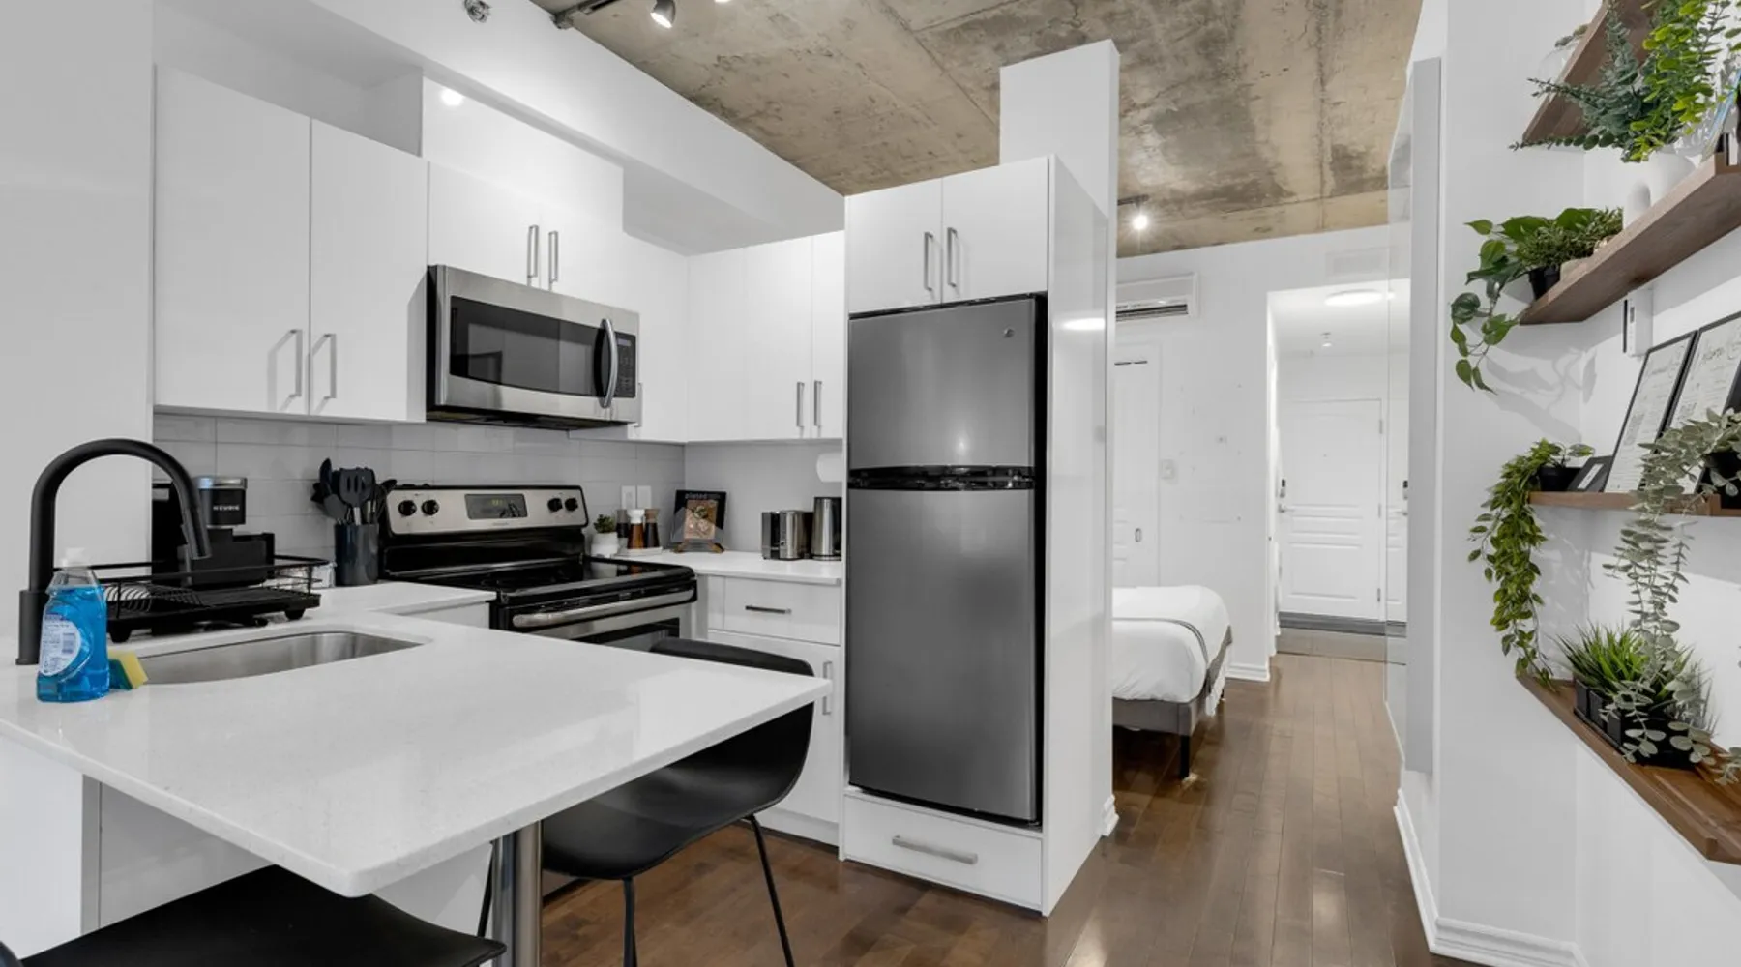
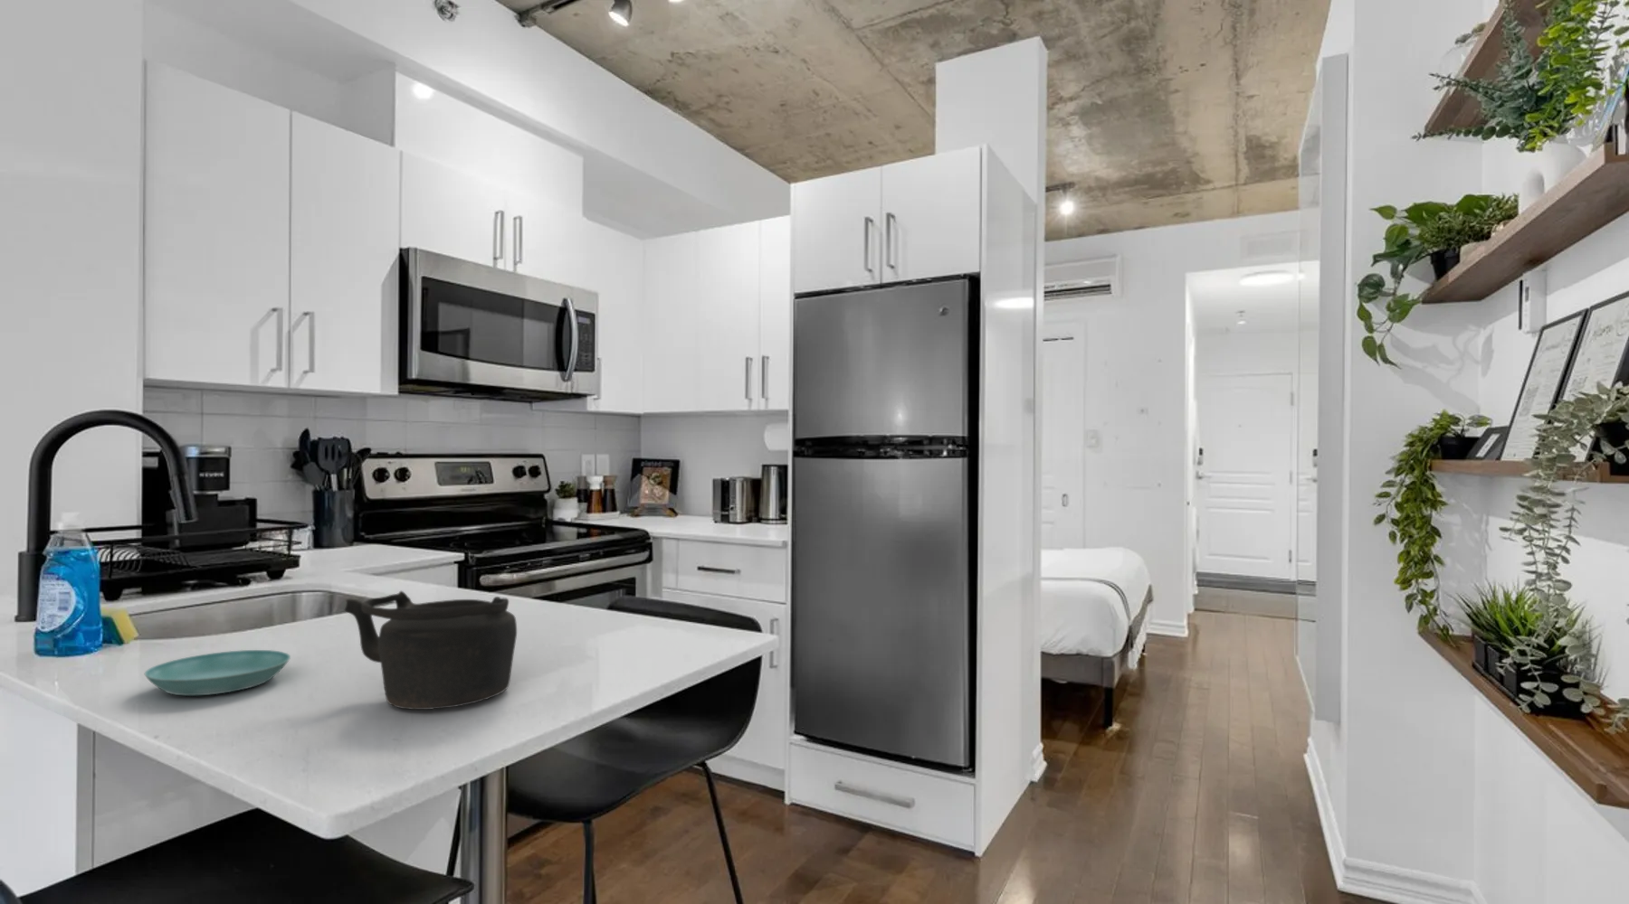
+ teapot (436, 643)
+ saucer (220, 674)
